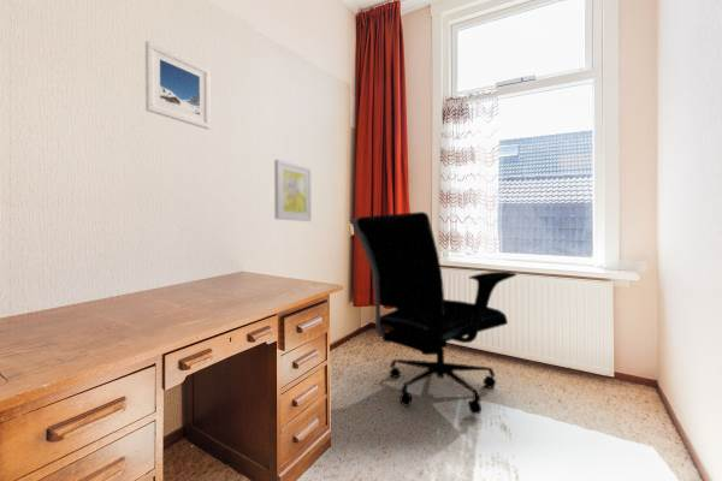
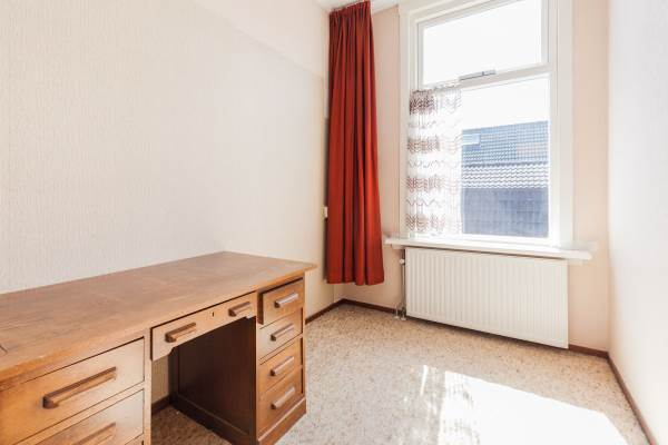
- wall art (294, 191)
- office chair (430, 305)
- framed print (179, 88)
